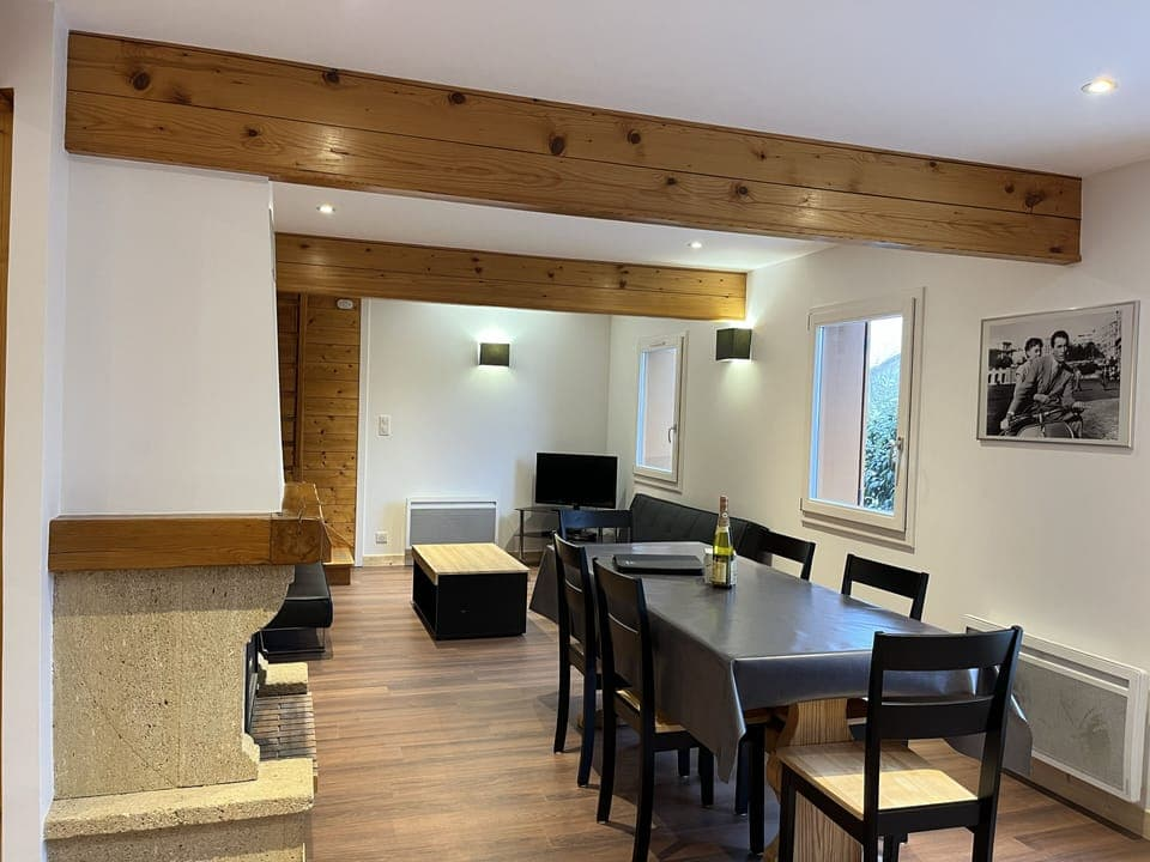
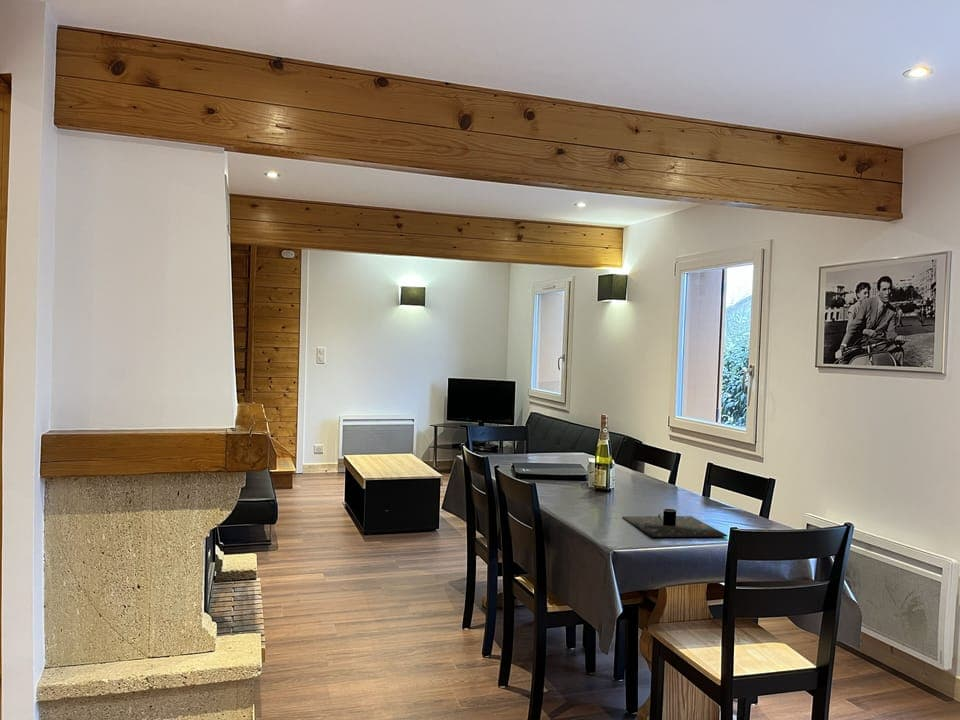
+ placemat (672, 518)
